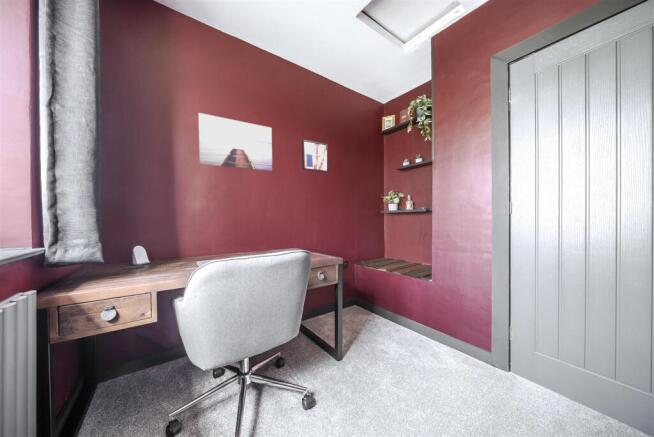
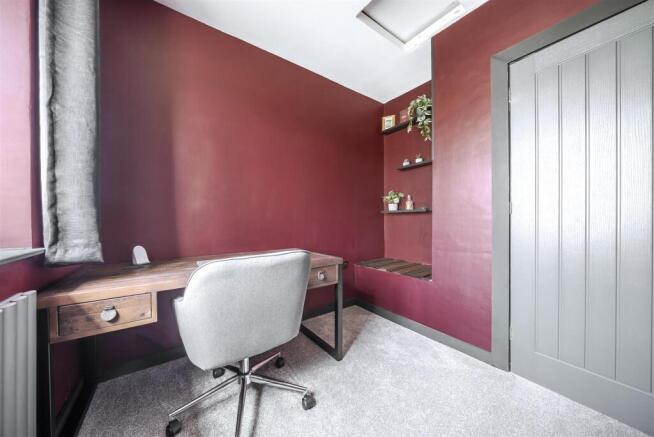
- wall art (315, 156)
- wall art (238, 144)
